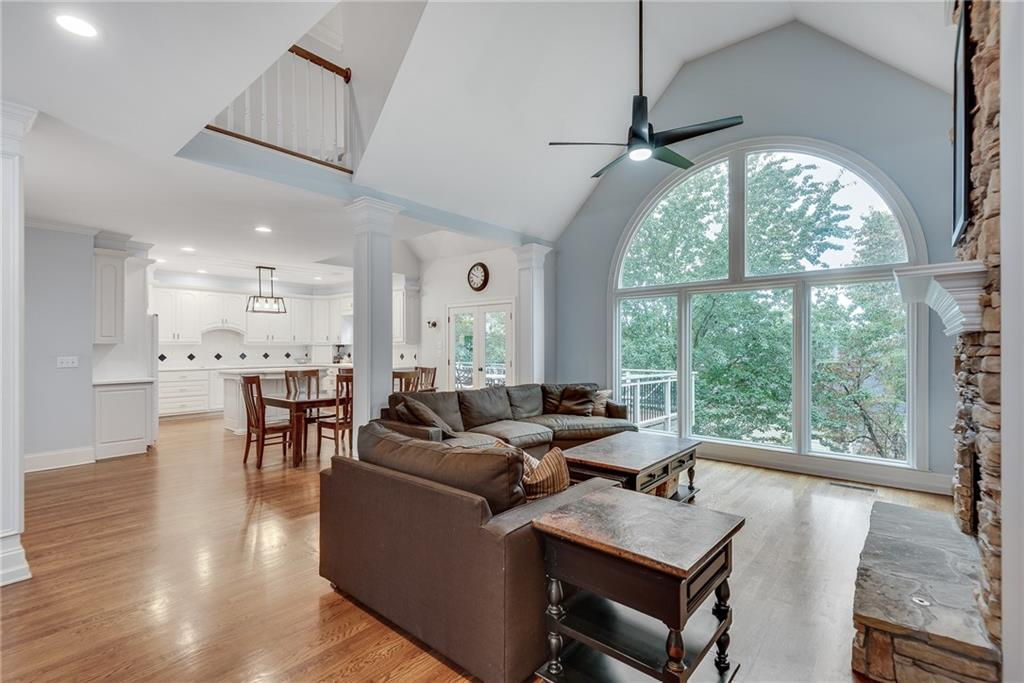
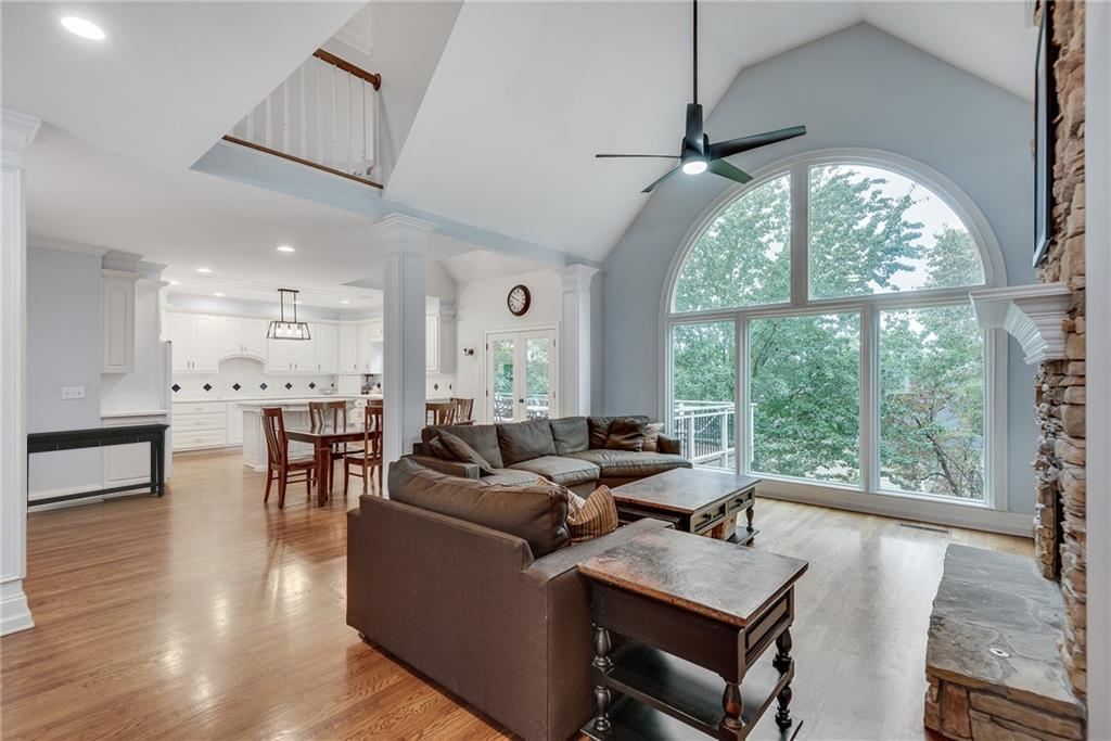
+ console table (90, 447)
